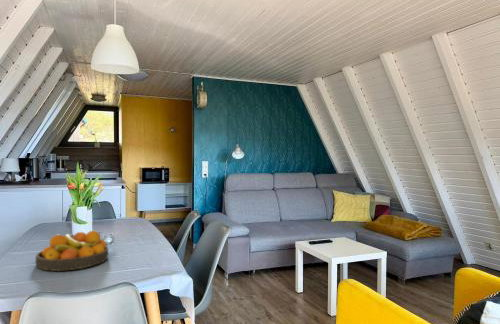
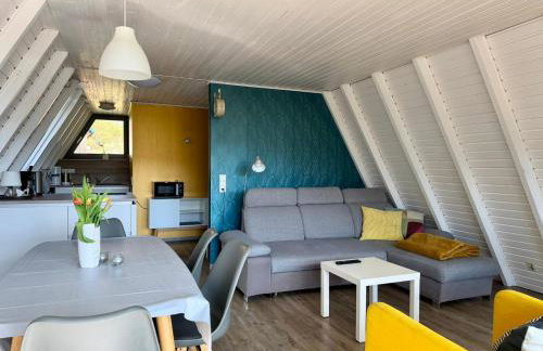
- fruit bowl (73, 246)
